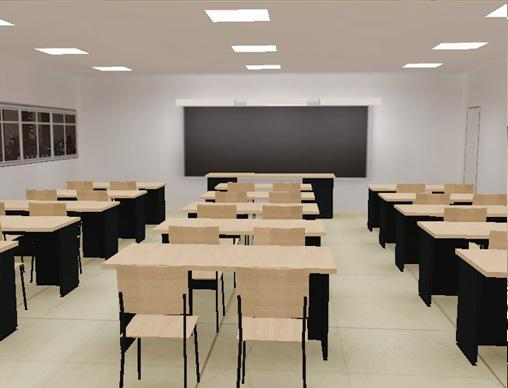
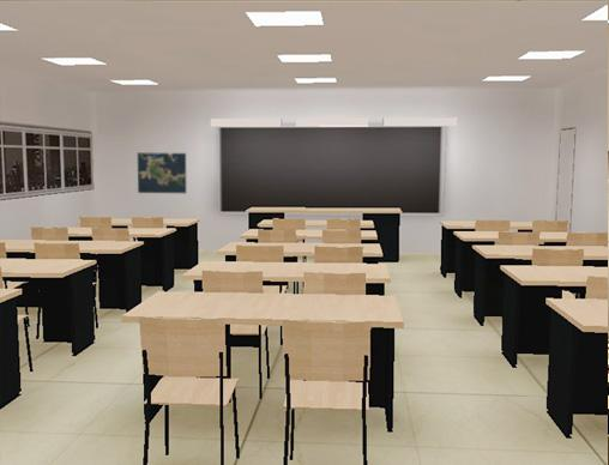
+ map (161, 173)
